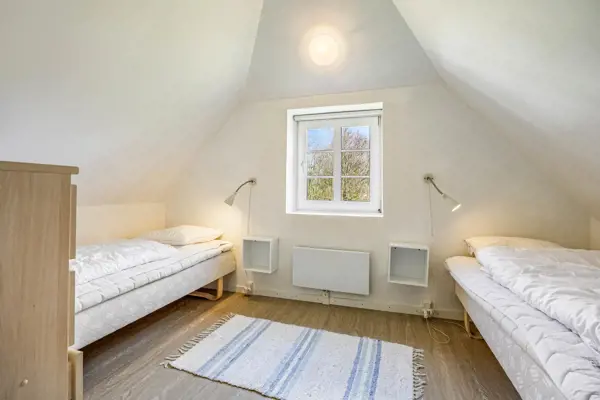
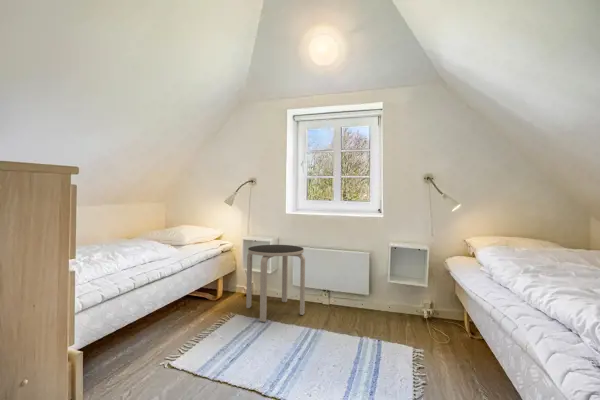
+ side table (282, 279)
